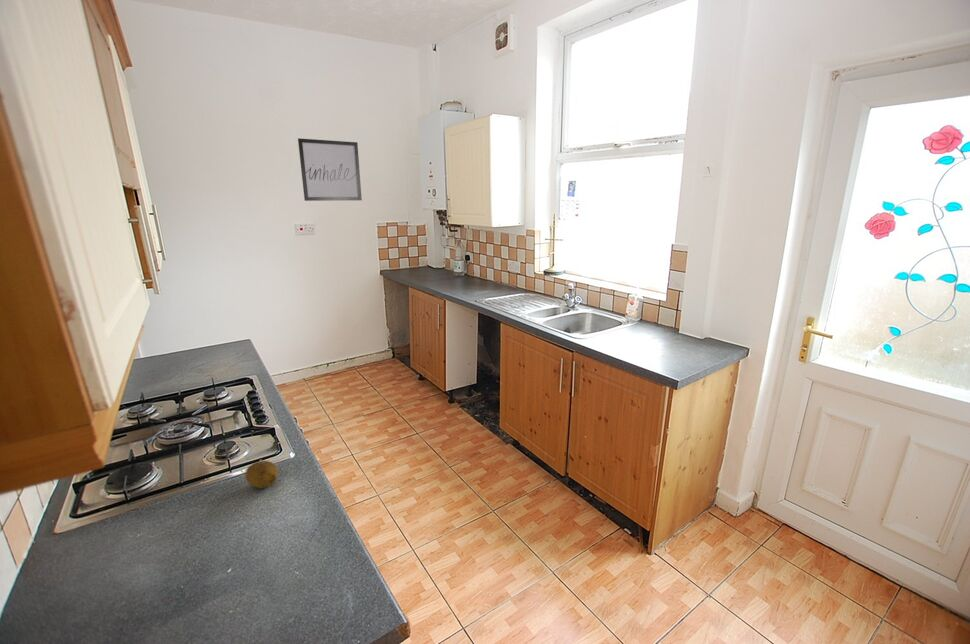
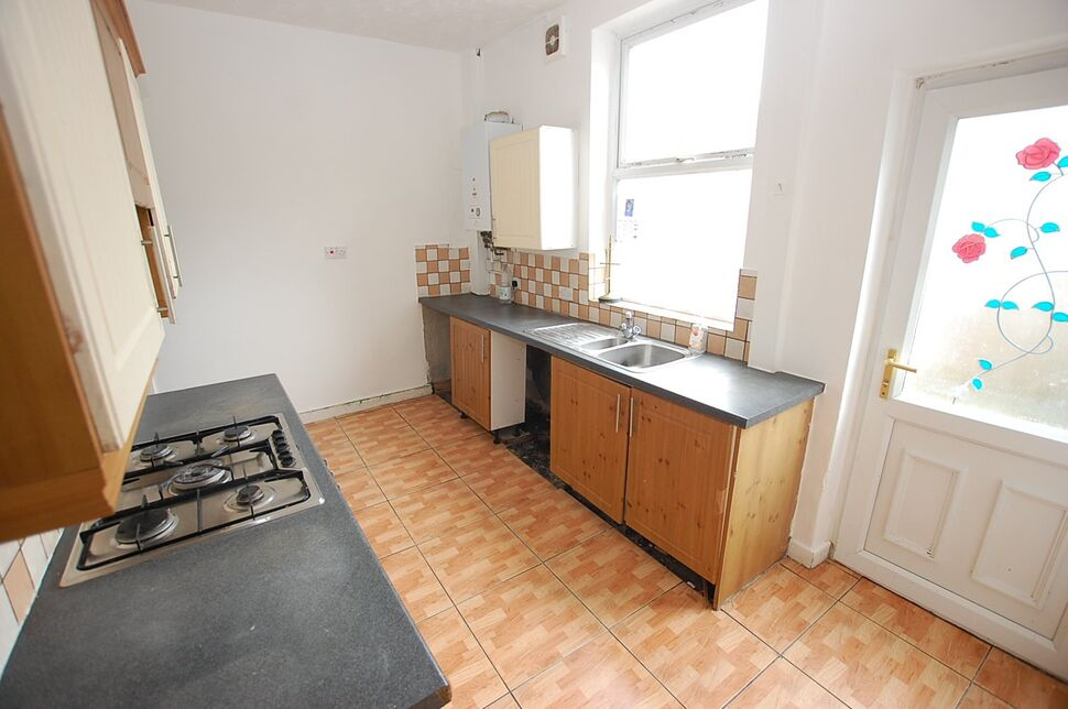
- wall art (331, 171)
- fruit (262, 474)
